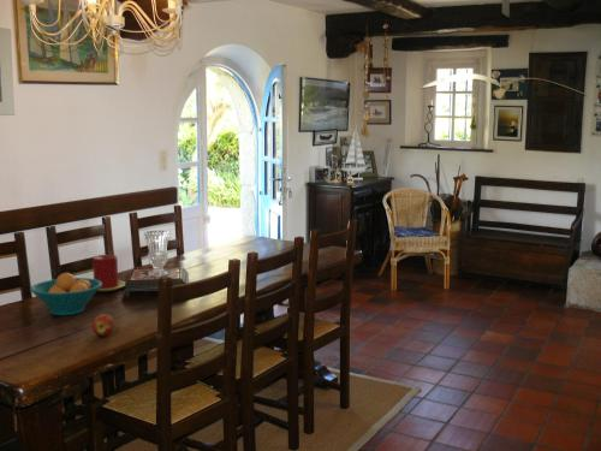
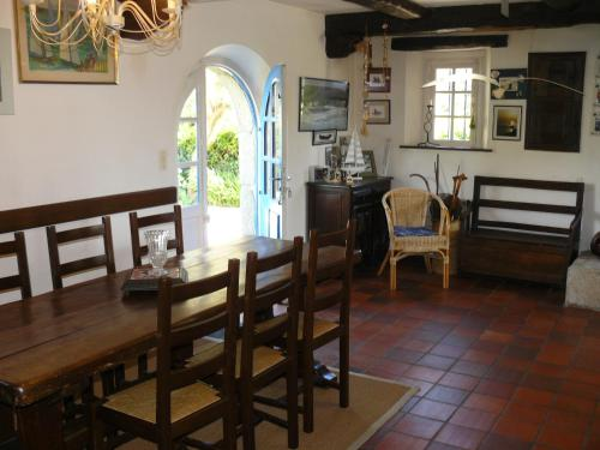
- apple (103, 325)
- fruit bowl (66, 292)
- candle (105, 272)
